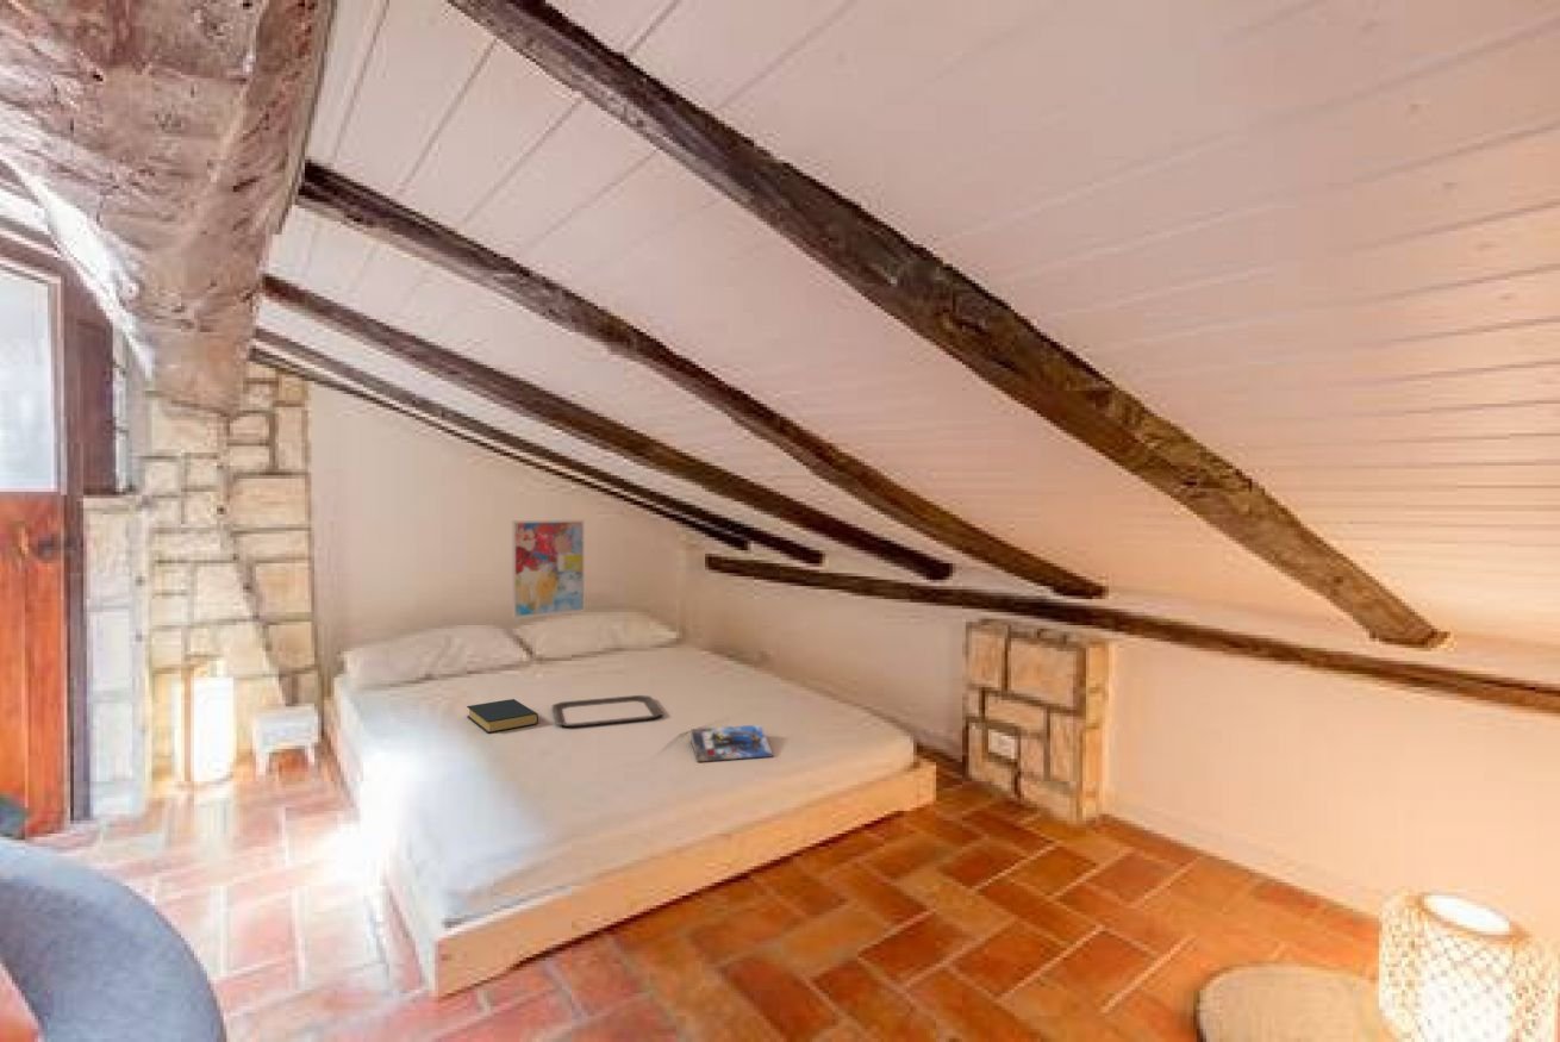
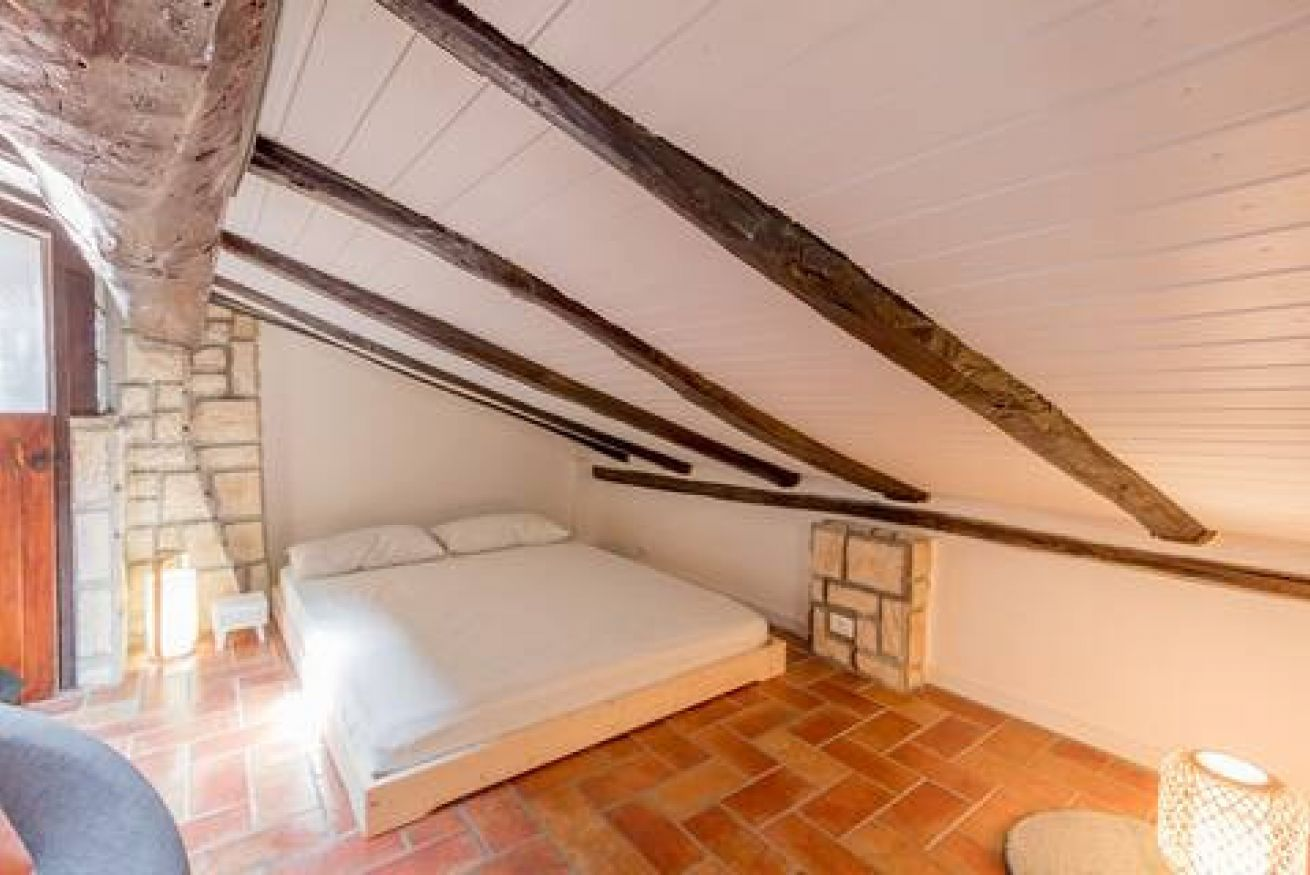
- wall art (549, 567)
- tray (606, 703)
- magazine (730, 742)
- hardback book (501, 715)
